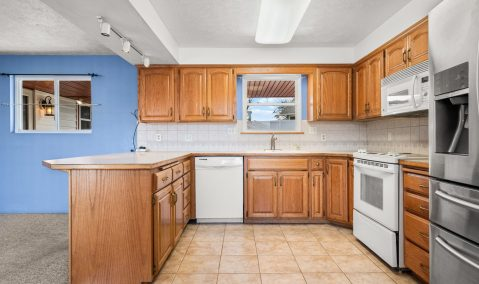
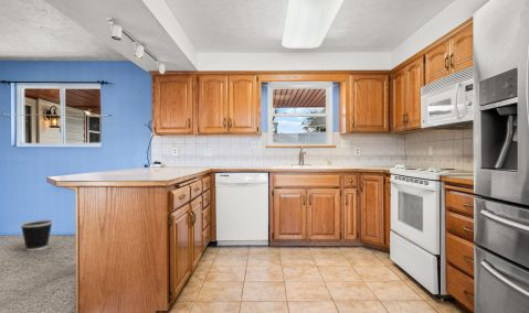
+ wastebasket (36, 235)
